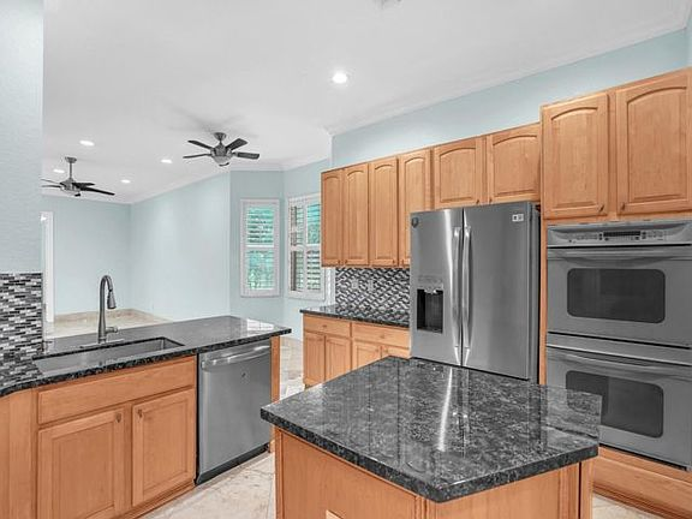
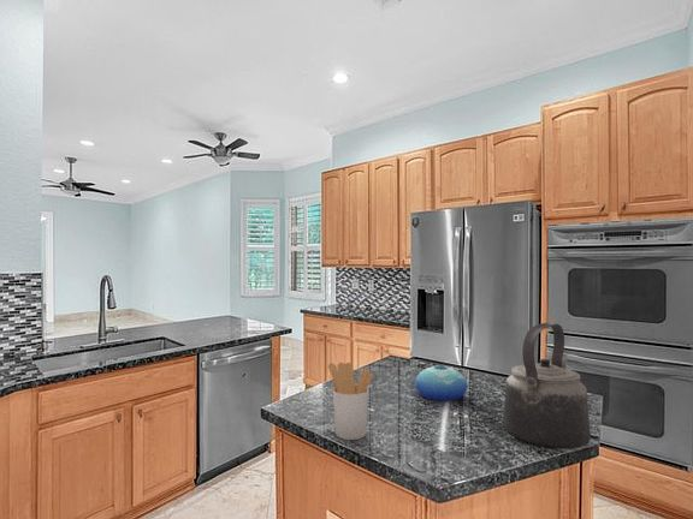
+ kettle (547, 376)
+ bowl (440, 381)
+ utensil holder (346, 396)
